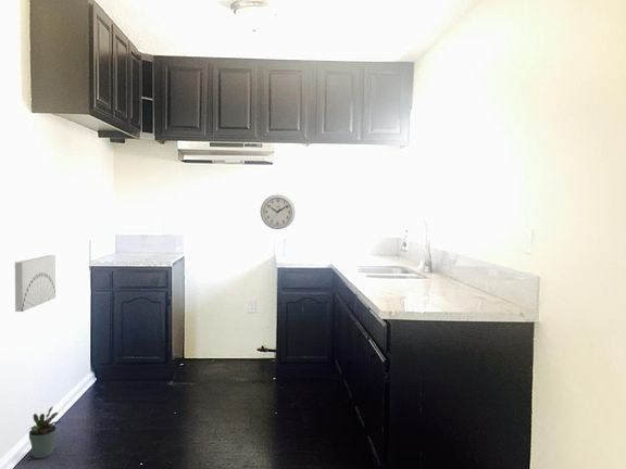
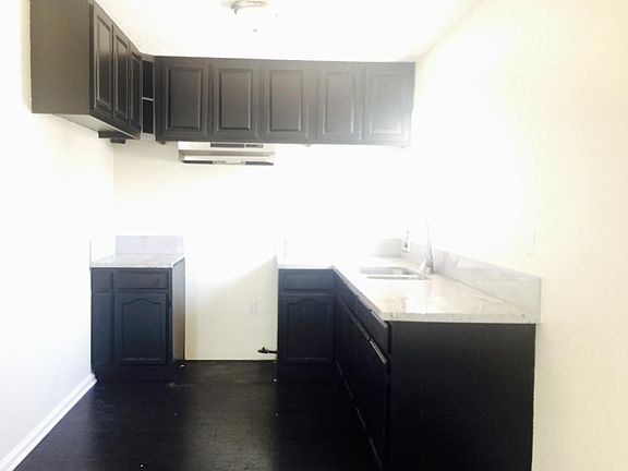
- wall art (36, 281)
- wall clock (277, 212)
- potted plant (47, 431)
